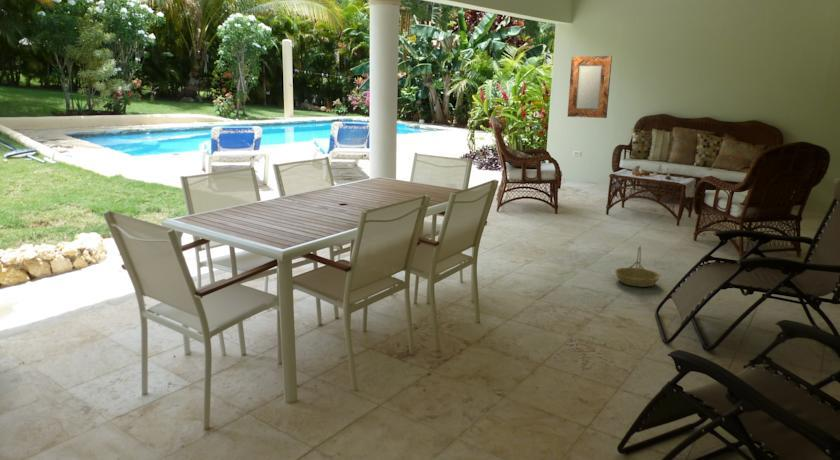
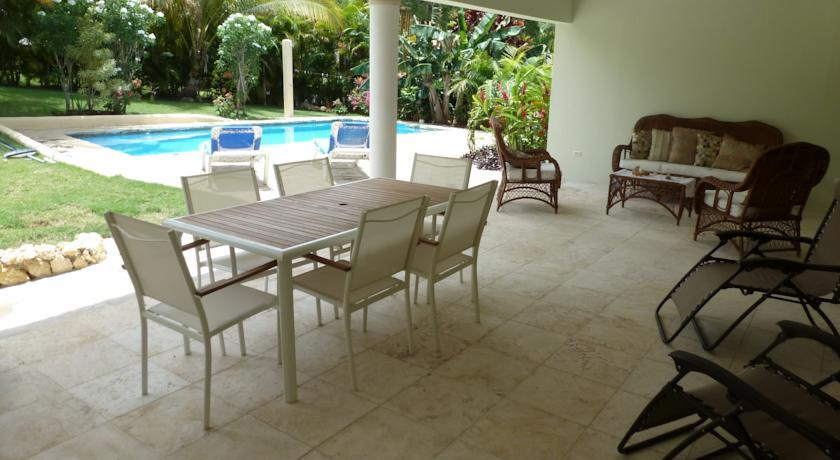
- basket (638, 263)
- home mirror (589, 87)
